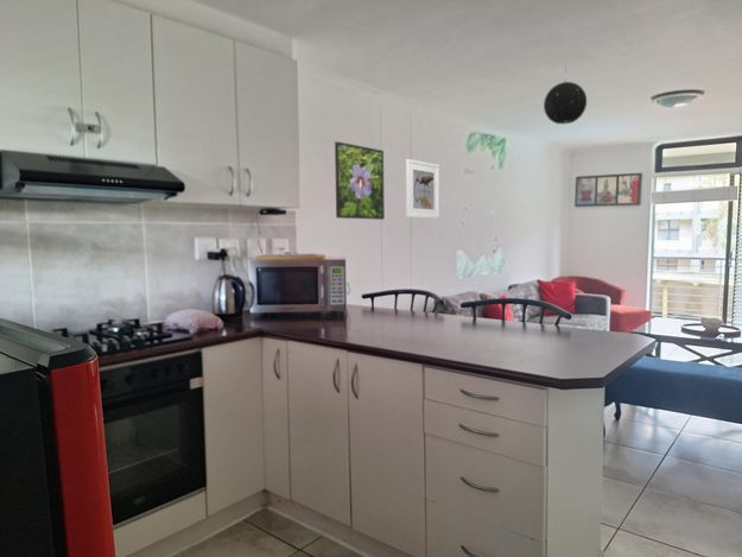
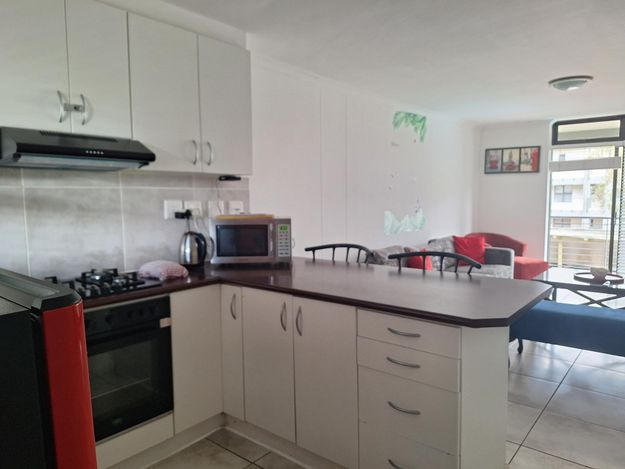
- pendant light (565, 94)
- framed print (423, 190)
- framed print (361, 182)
